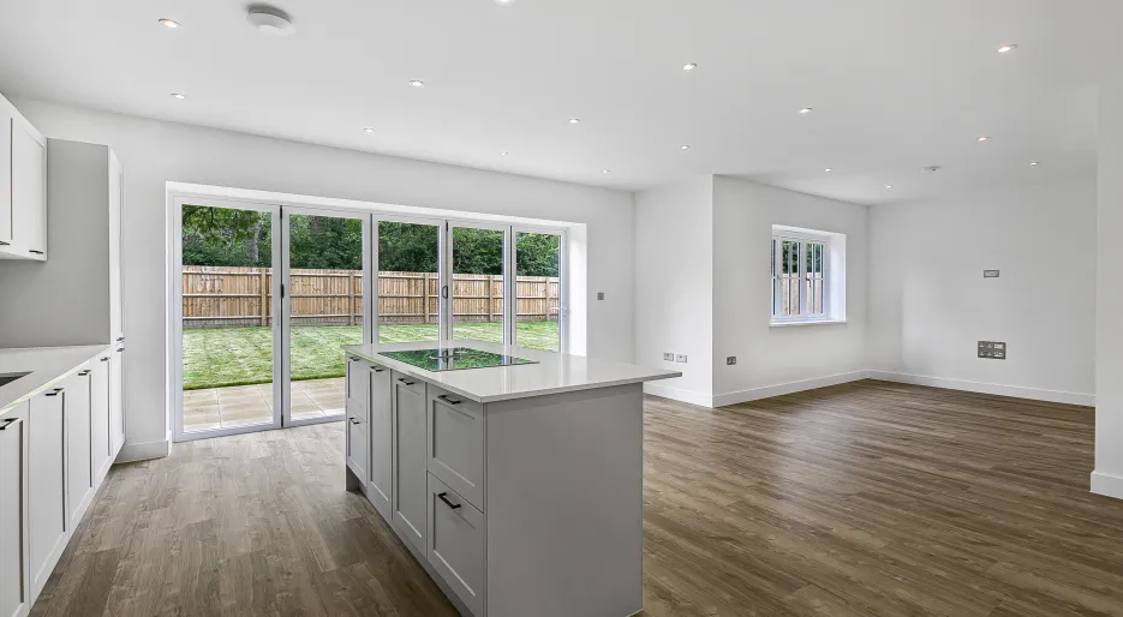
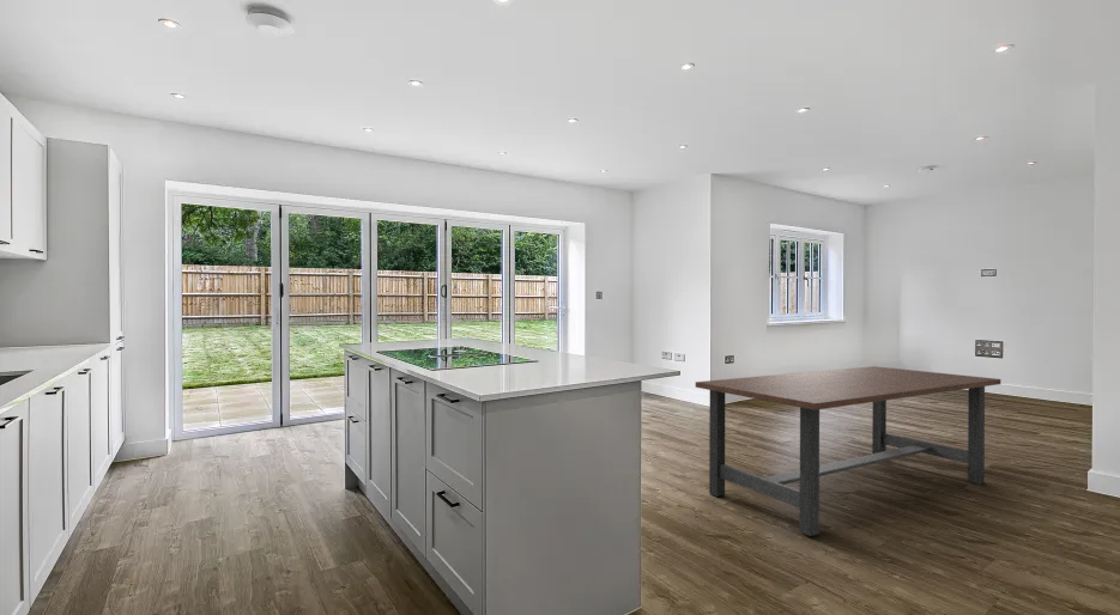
+ dining table (872, 433)
